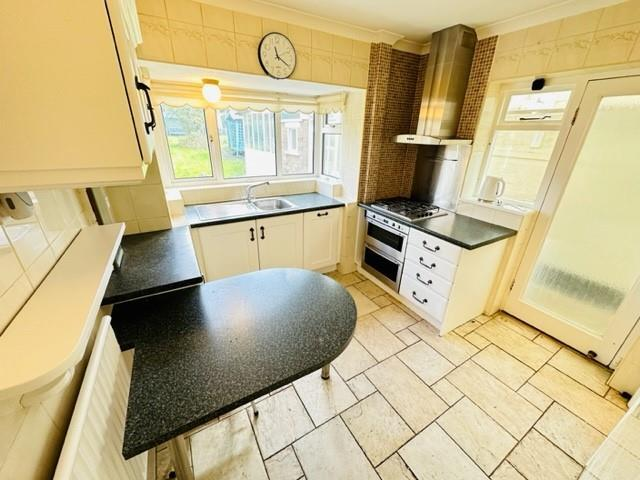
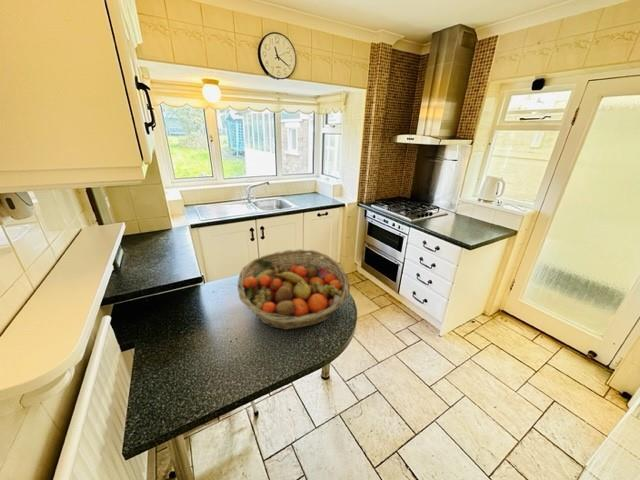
+ fruit basket (295, 287)
